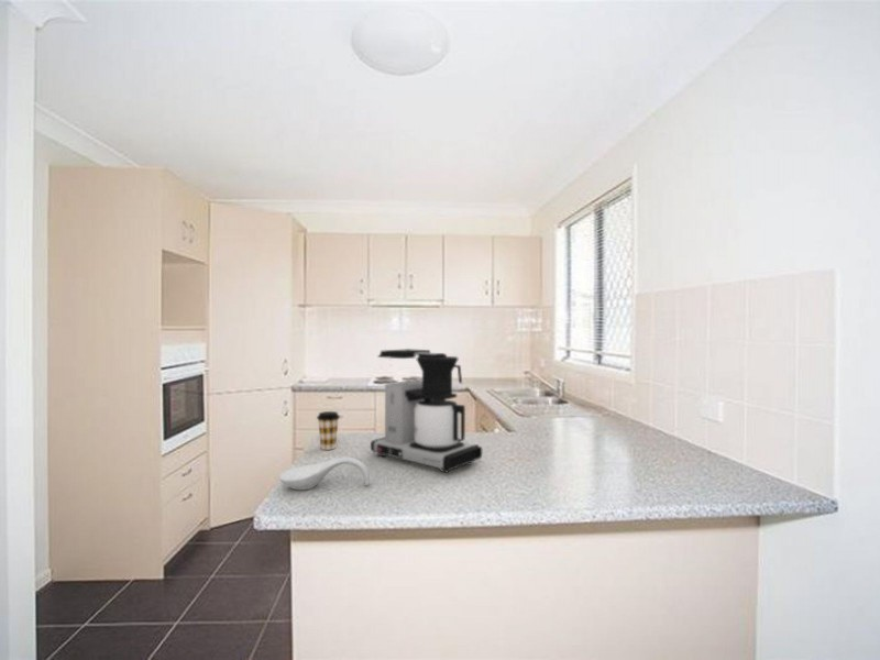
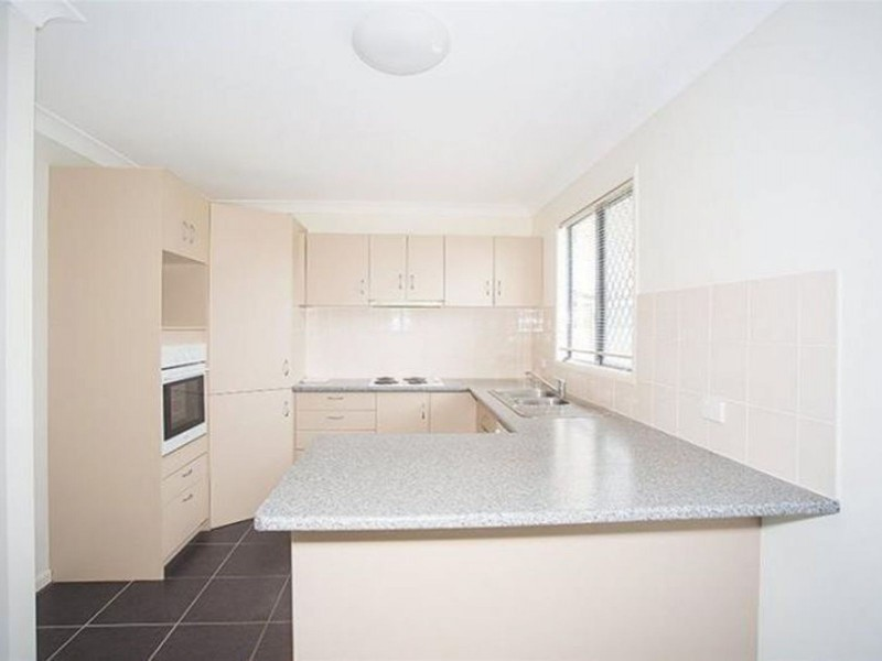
- spoon rest (324, 472)
- coffee maker (425, 405)
- coffee cup (328, 430)
